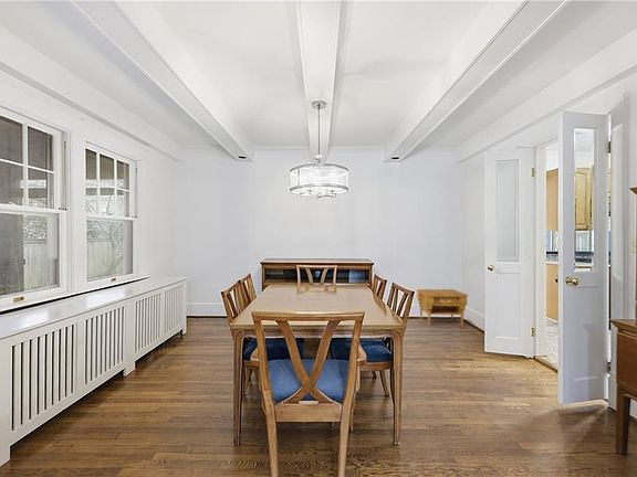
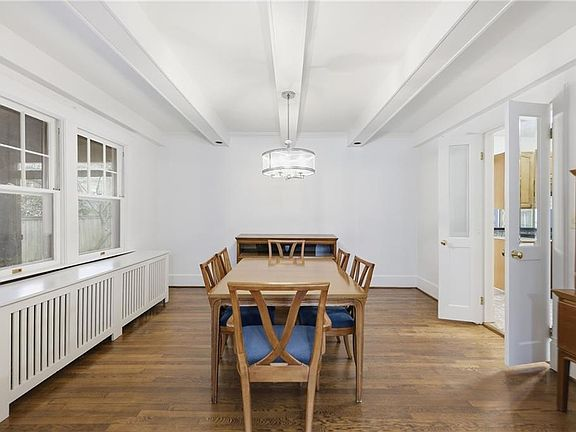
- nightstand (440, 307)
